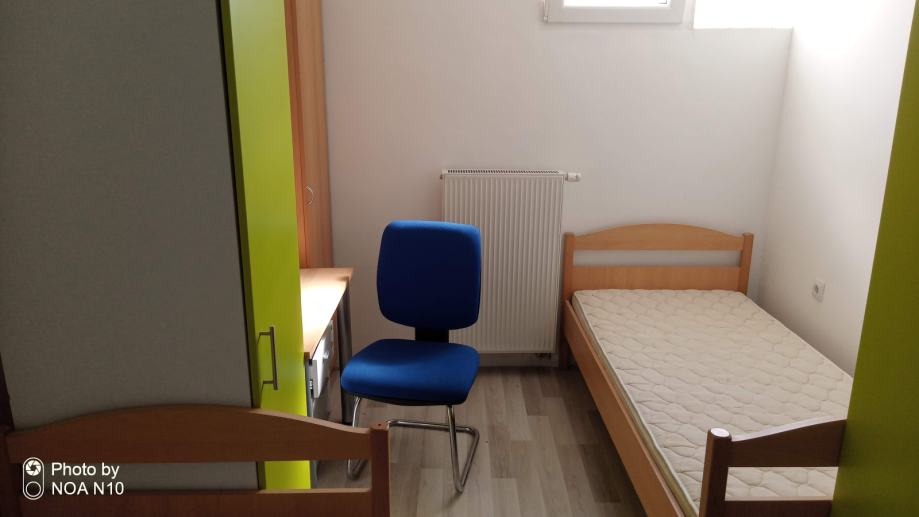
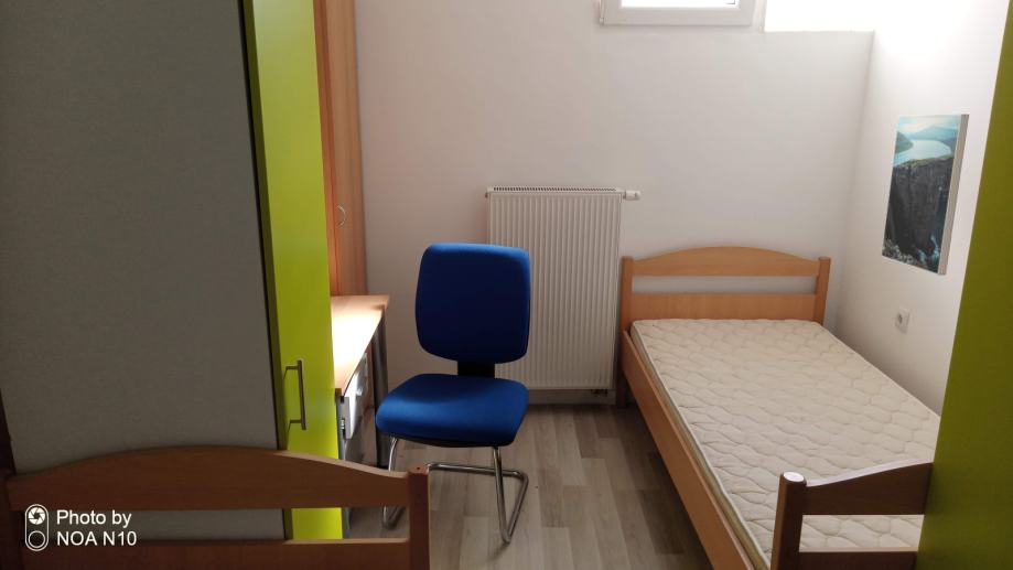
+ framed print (920, 192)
